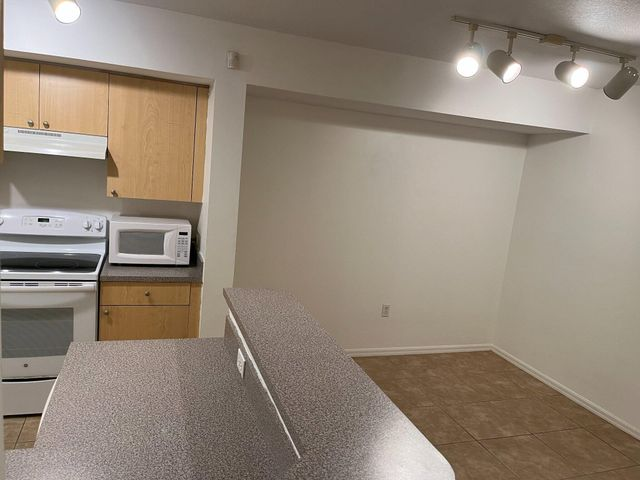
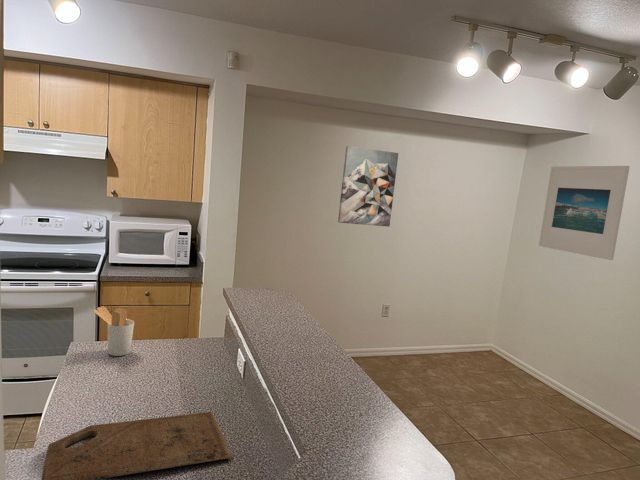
+ wall art (368, 187)
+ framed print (579, 209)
+ utensil holder (113, 329)
+ cutting board (140, 444)
